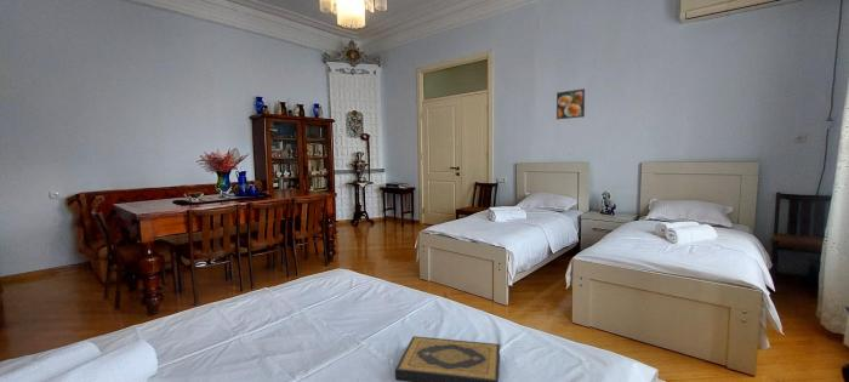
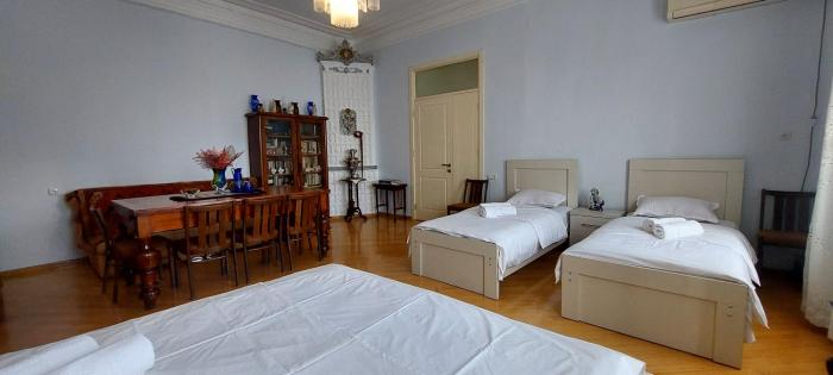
- hardback book (450, 361)
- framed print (570, 104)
